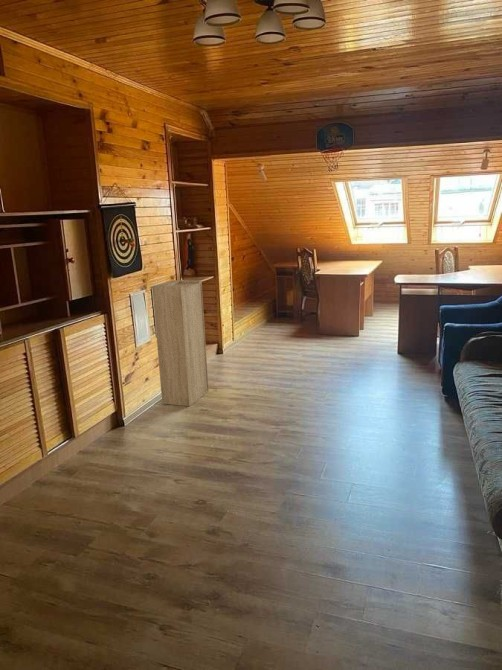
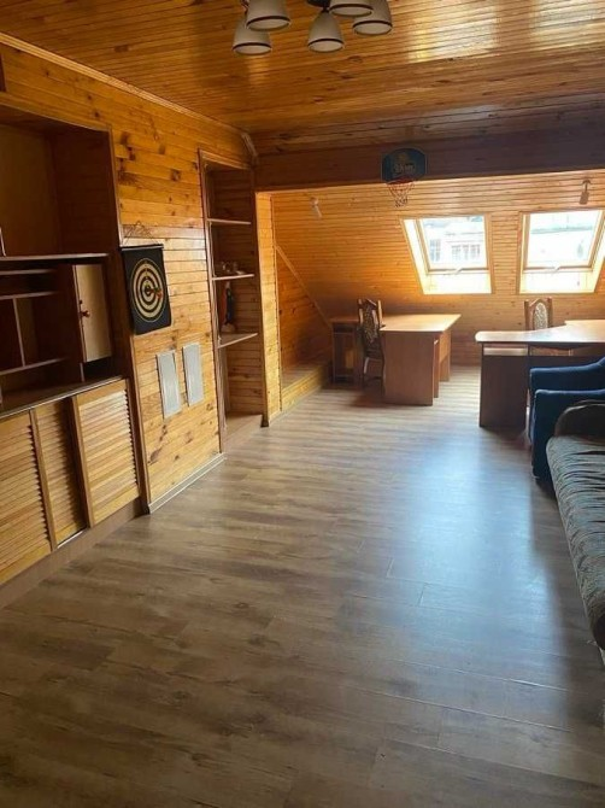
- storage cabinet (180, 341)
